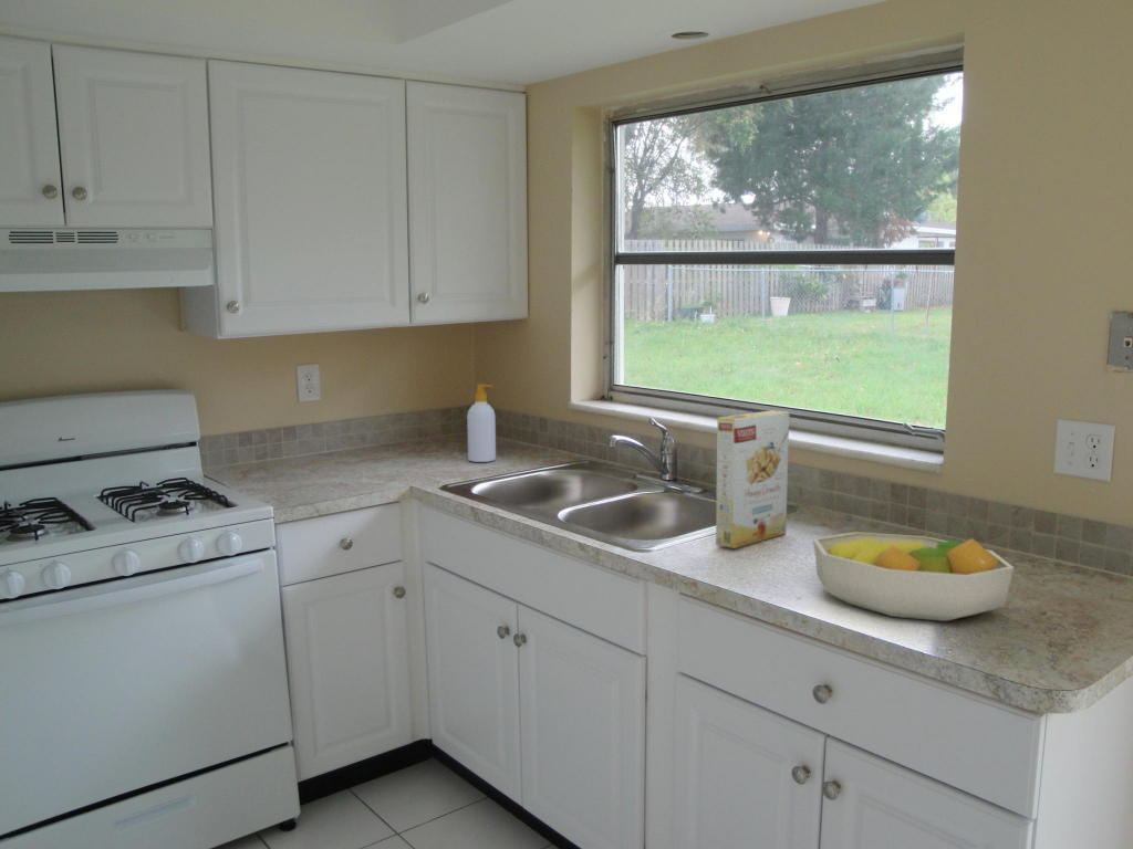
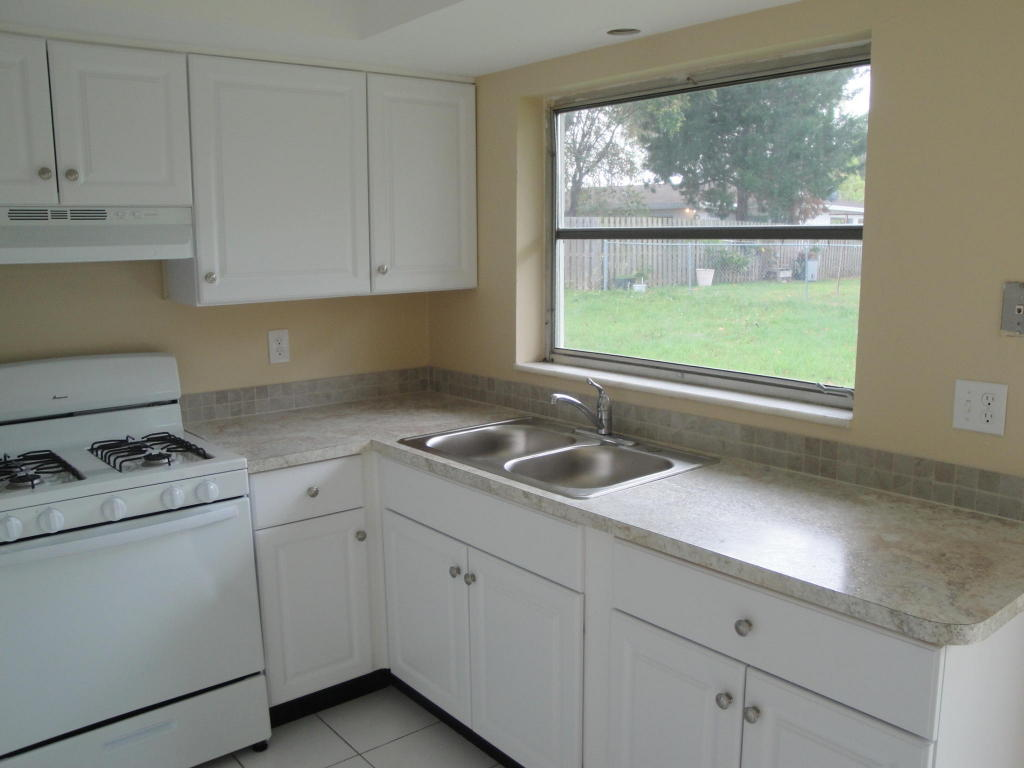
- cereal box (752, 476)
- fruit bowl (907, 566)
- soap bottle (481, 422)
